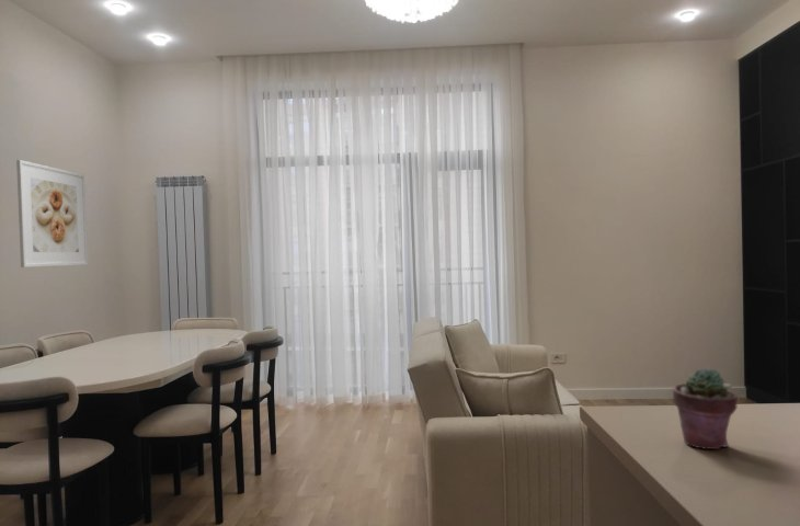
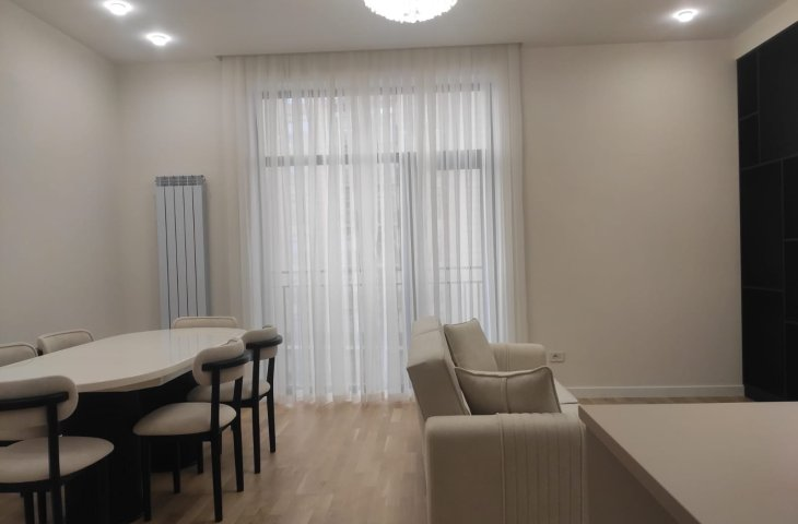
- potted succulent (704, 405)
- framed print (55, 217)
